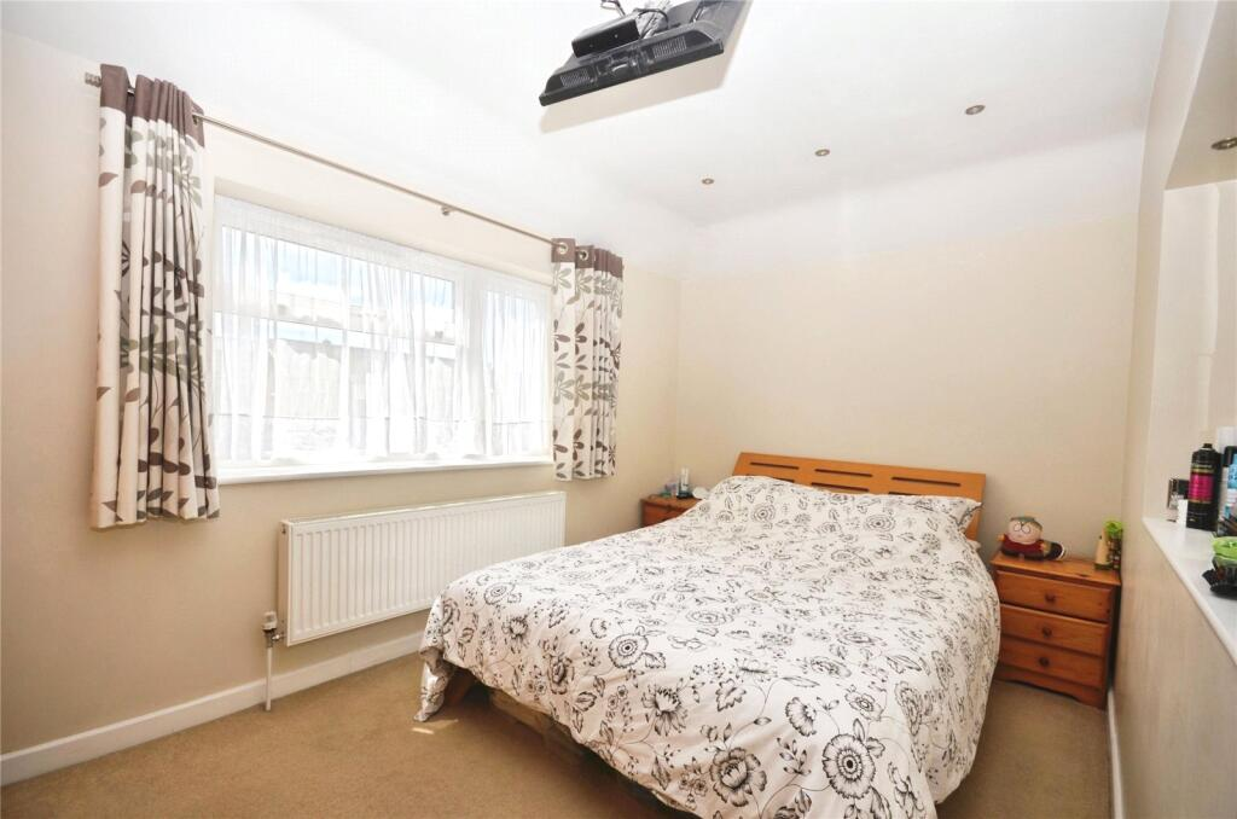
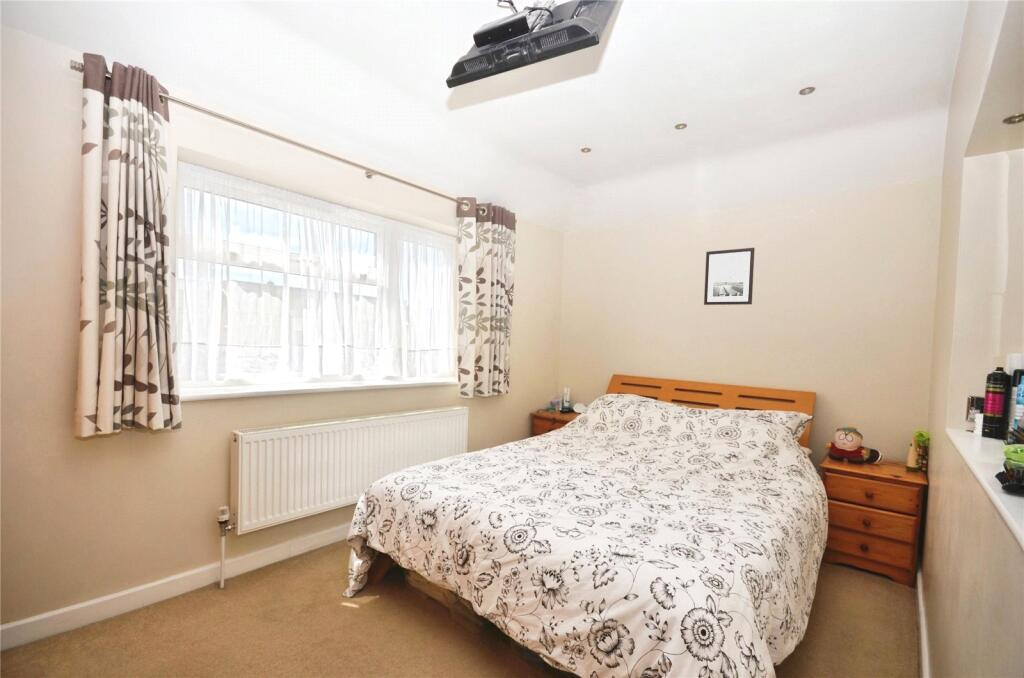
+ wall art (728, 277)
